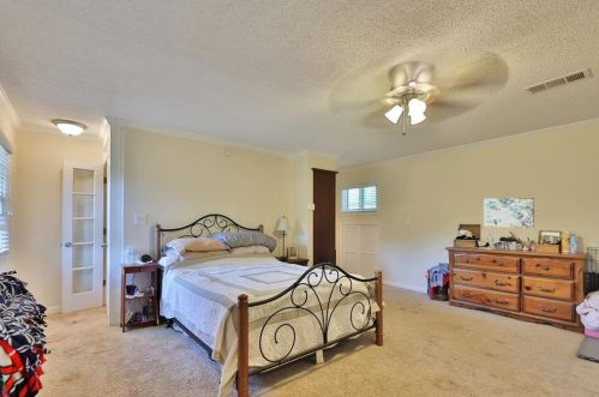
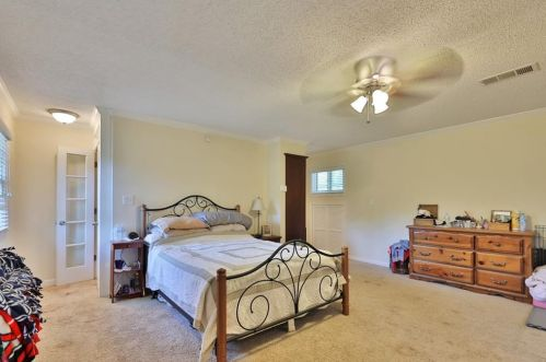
- wall art (507, 212)
